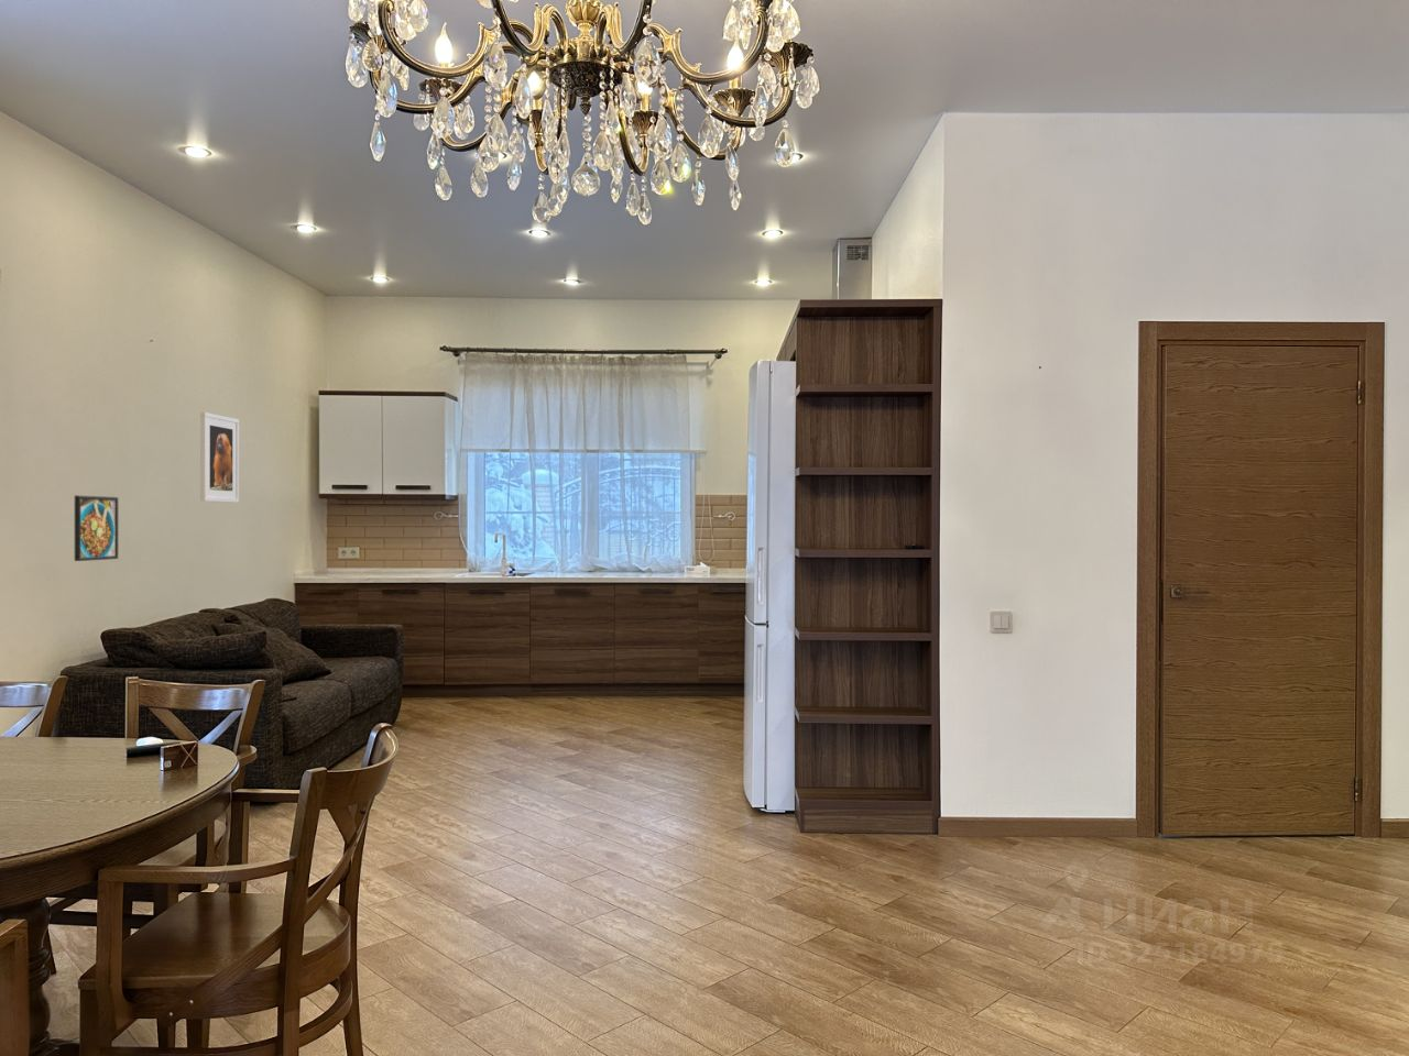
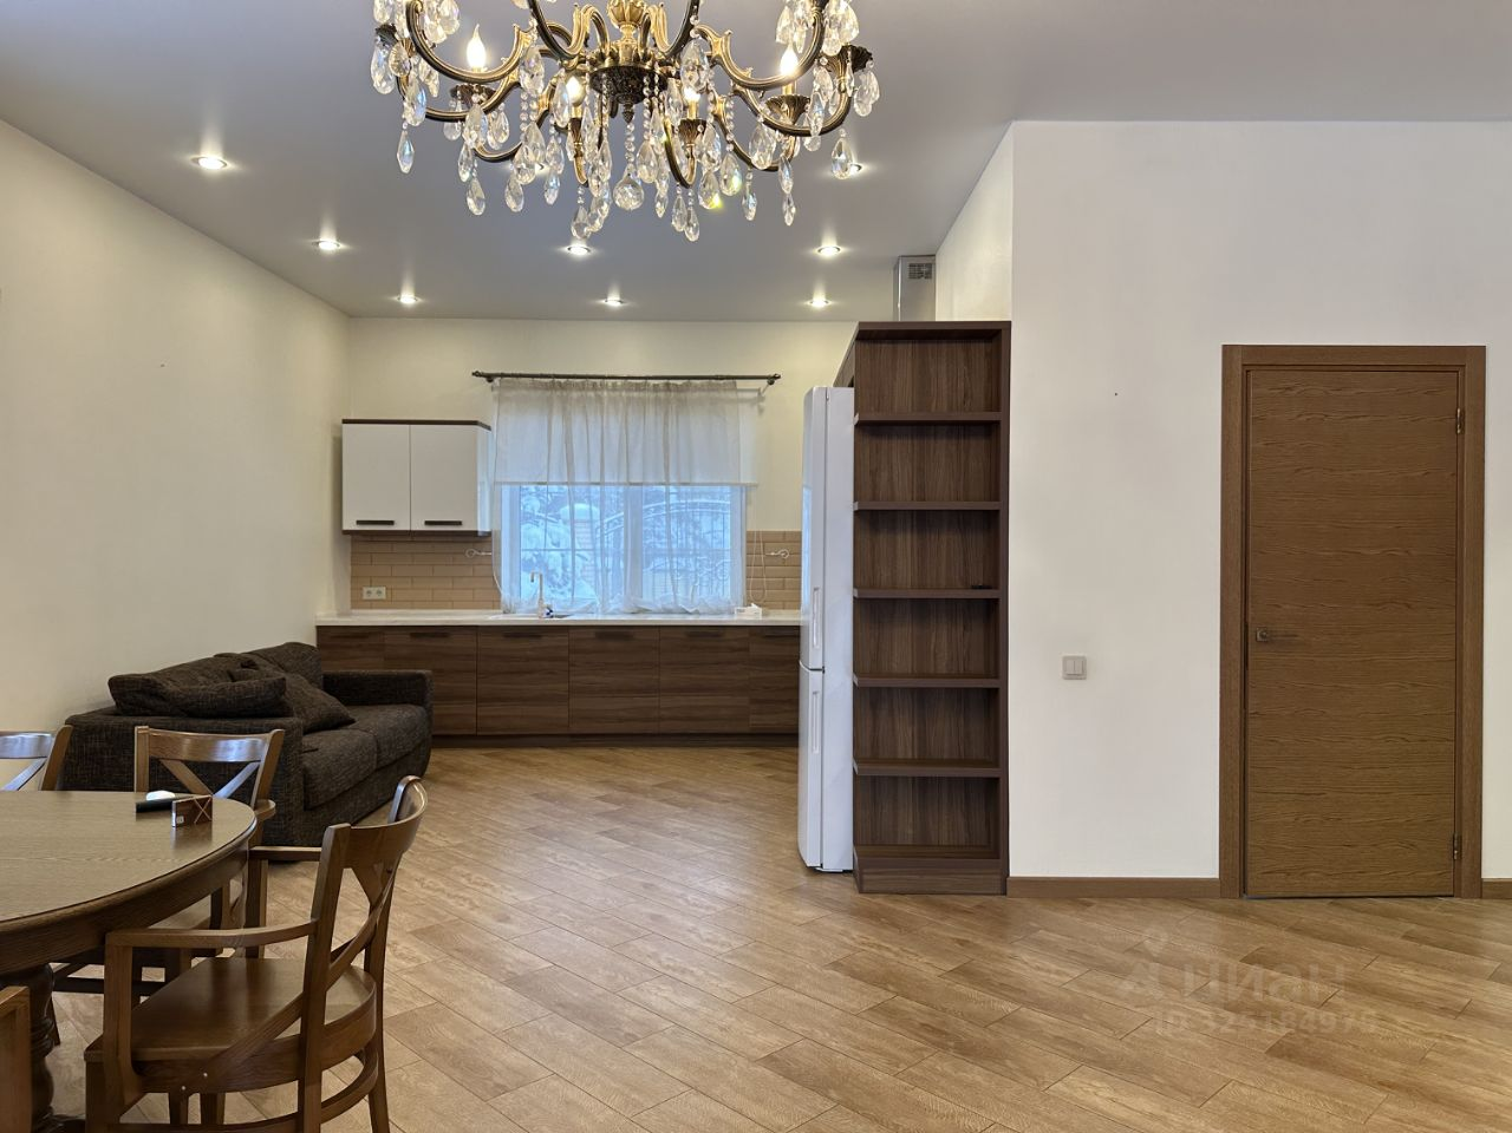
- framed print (220, 459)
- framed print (97, 528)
